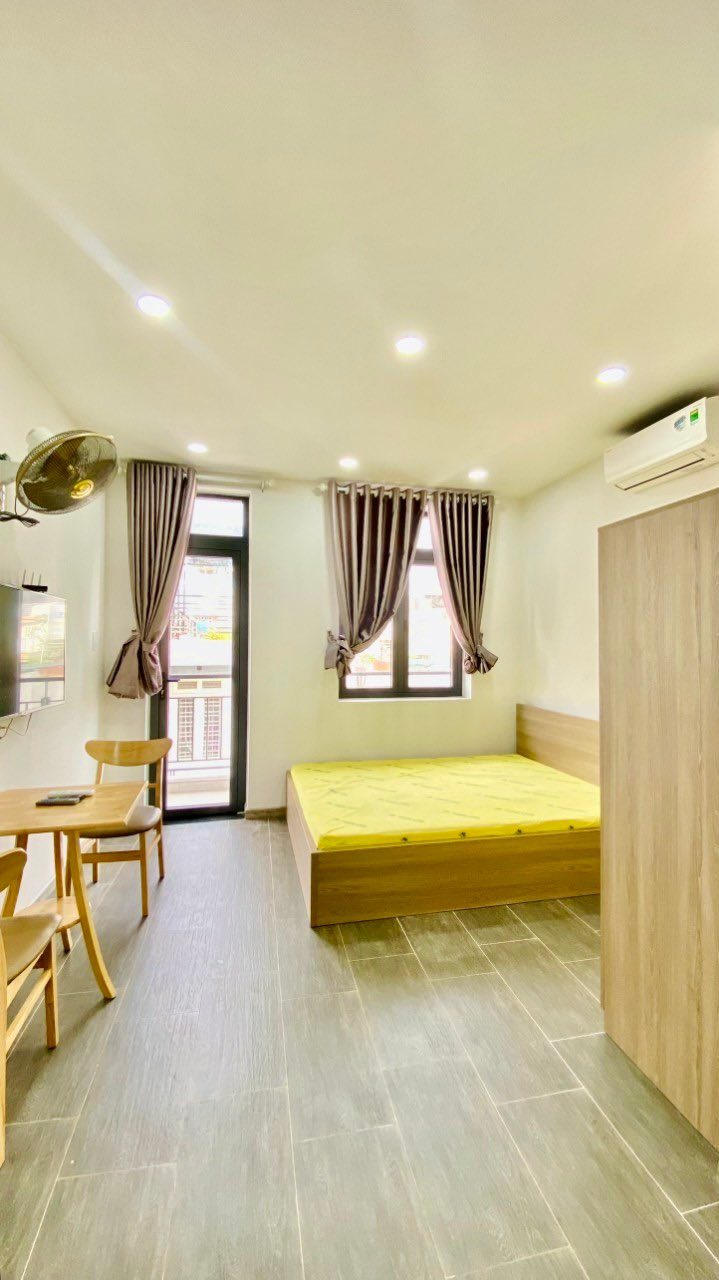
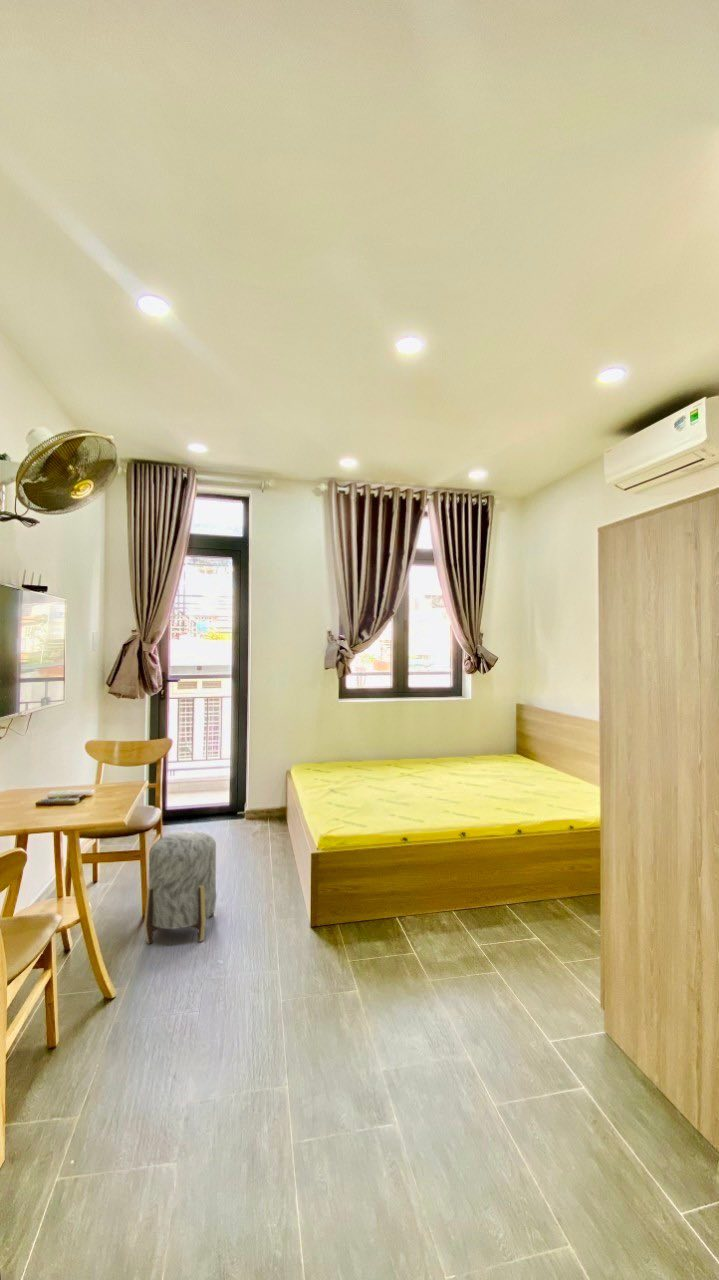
+ stool (183, 882)
